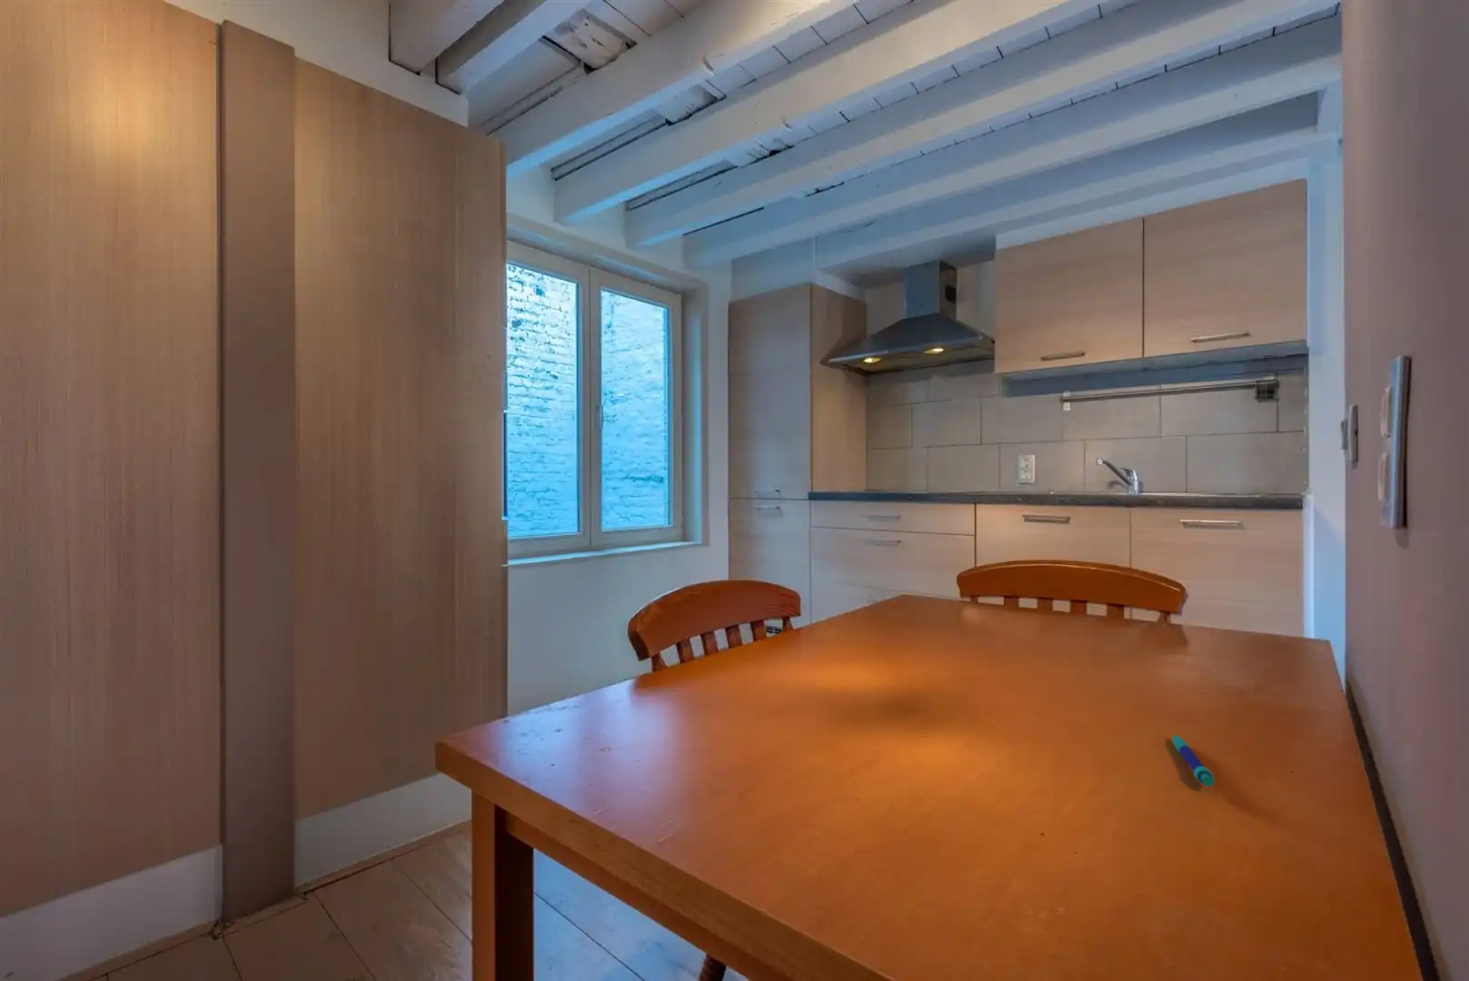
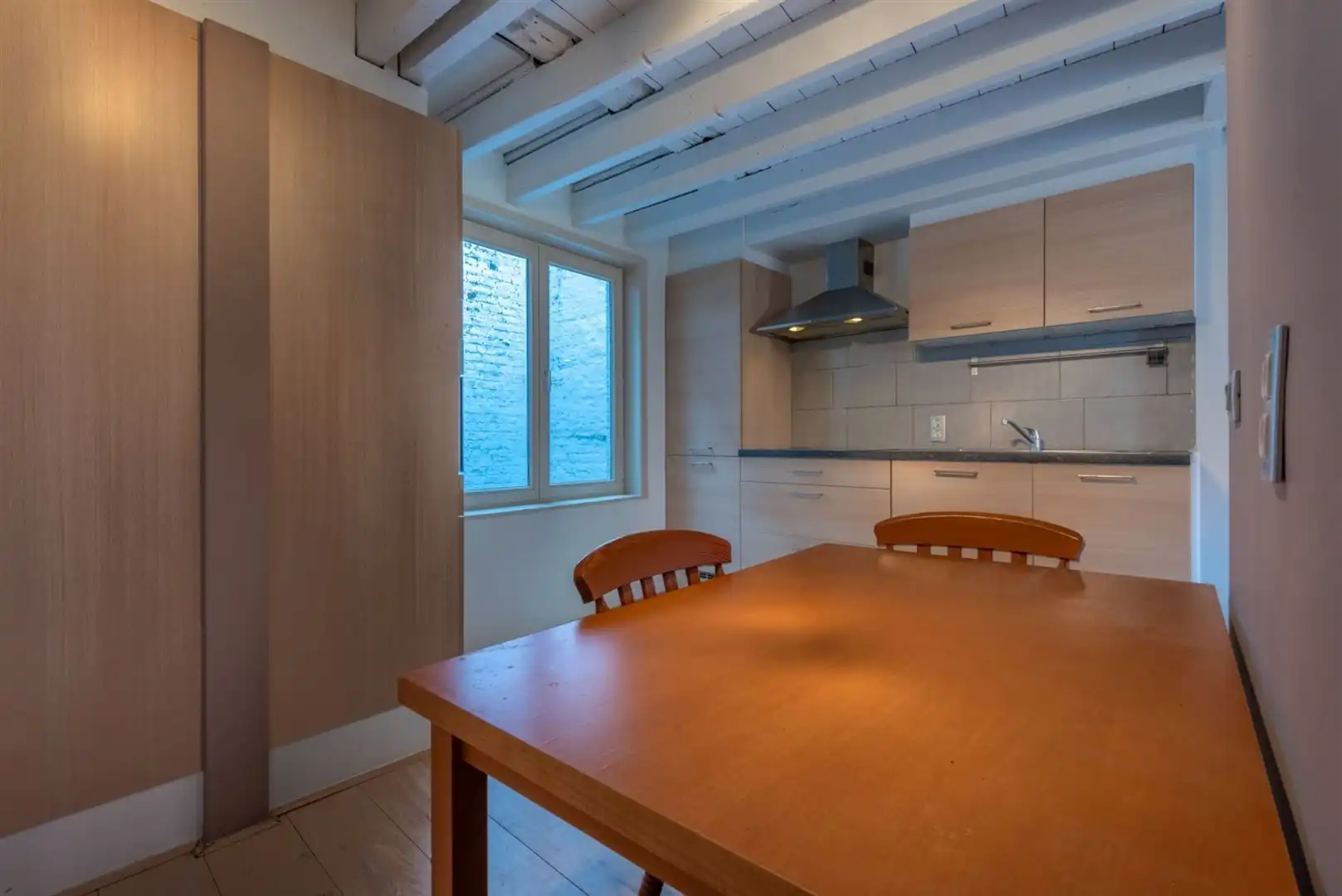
- pen (1190, 754)
